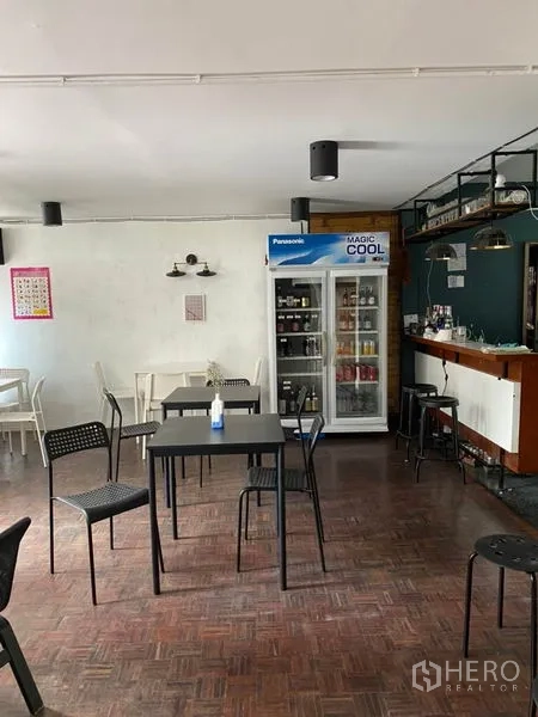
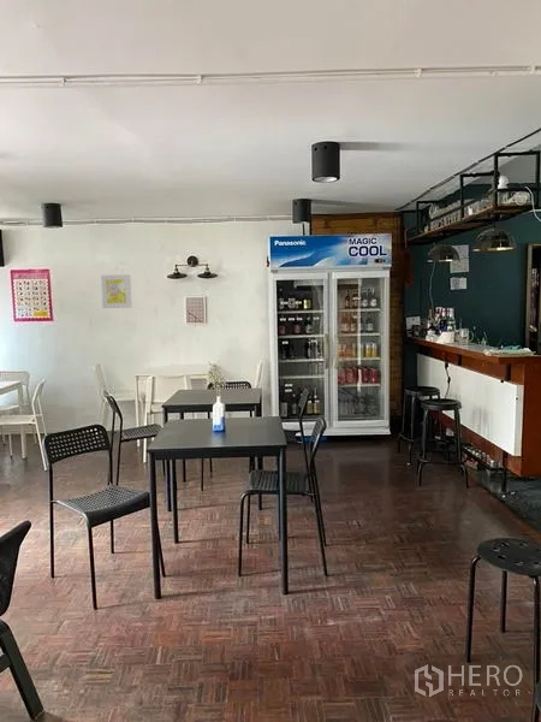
+ wall art (115, 291)
